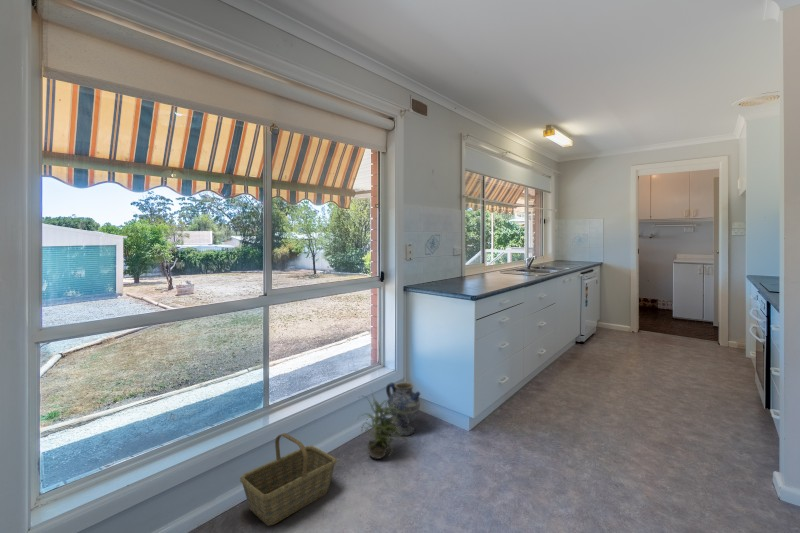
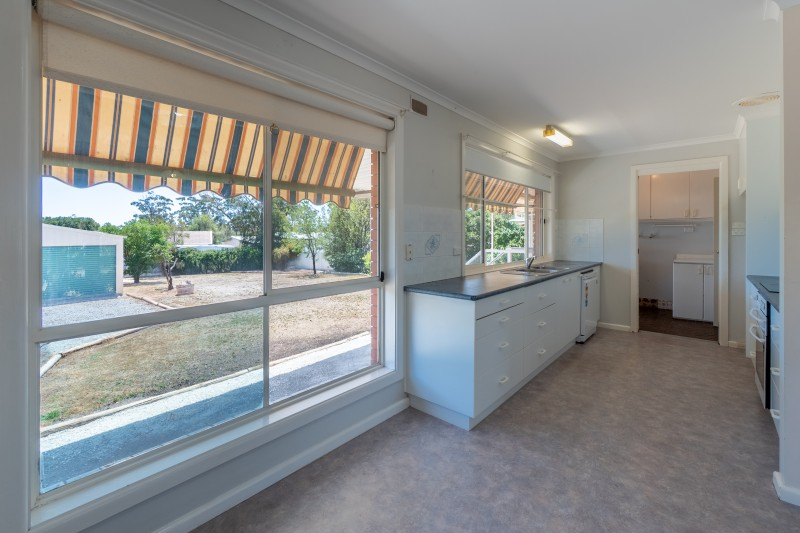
- ceramic jug (403, 407)
- potted plant (381, 423)
- basket (290, 469)
